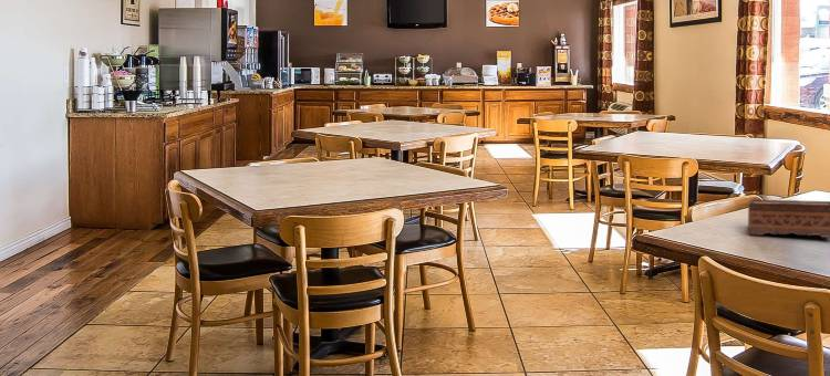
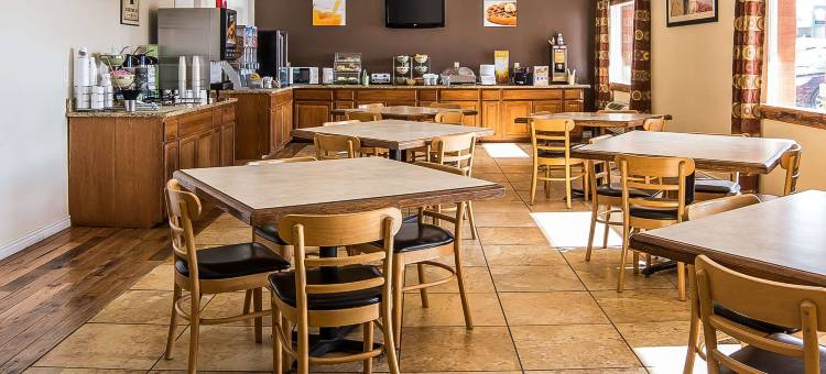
- tissue box (790, 218)
